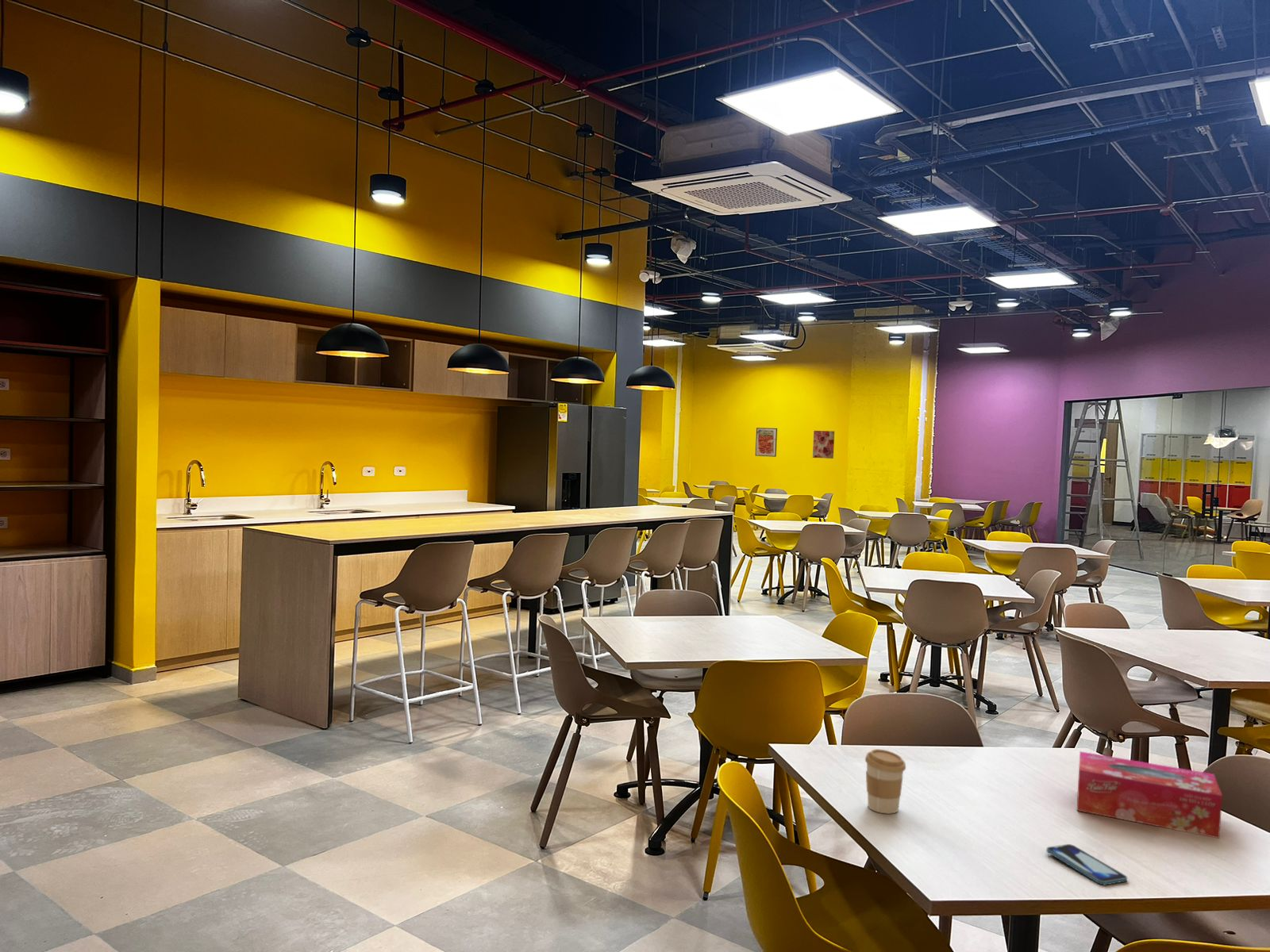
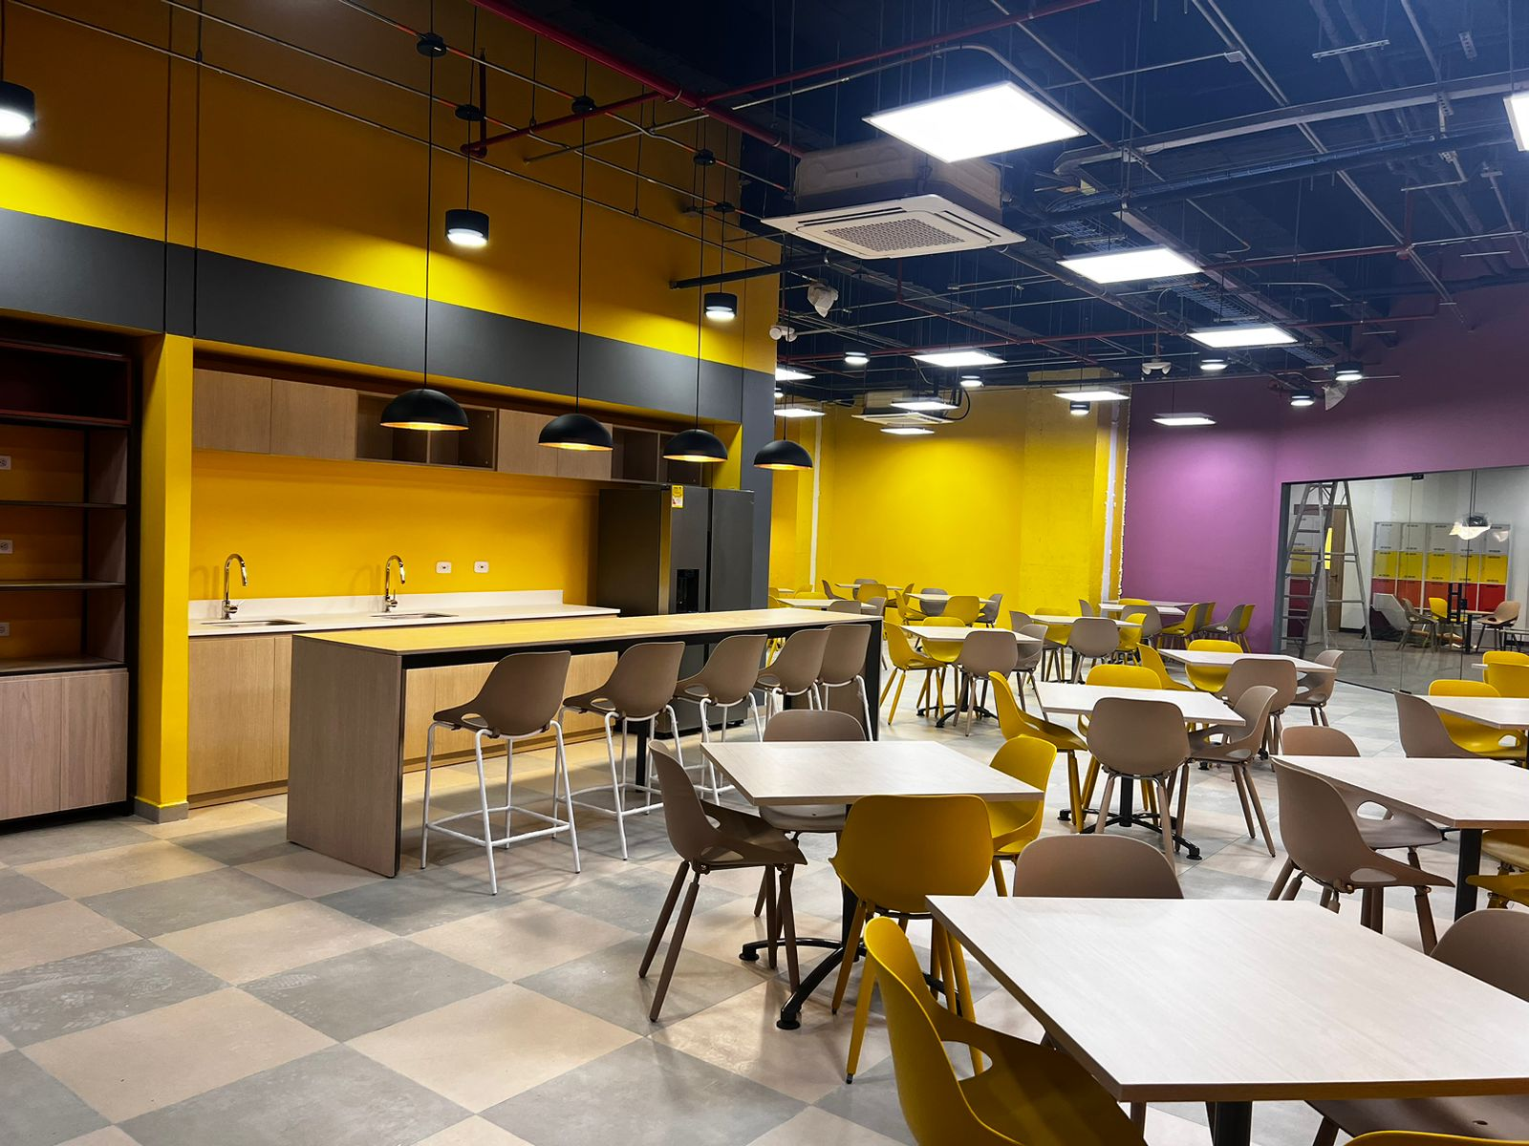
- coffee cup (884, 780)
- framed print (766, 442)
- tissue box (1145, 792)
- smartphone (1085, 863)
- wall art (823, 444)
